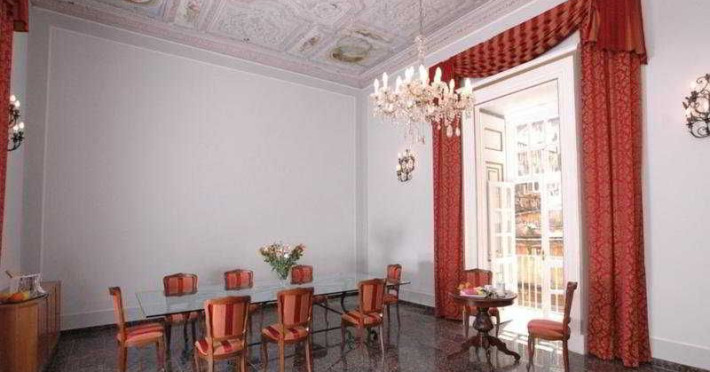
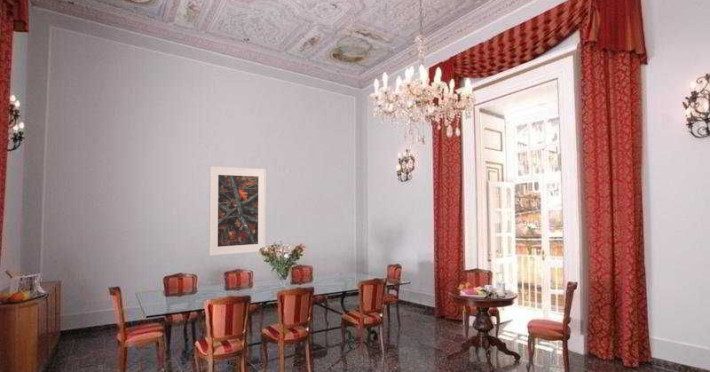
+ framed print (238, 210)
